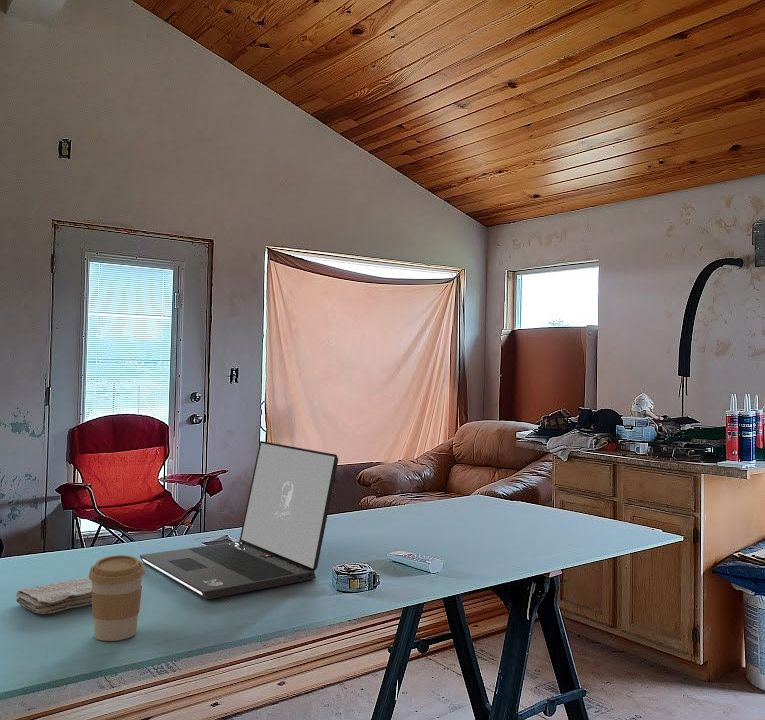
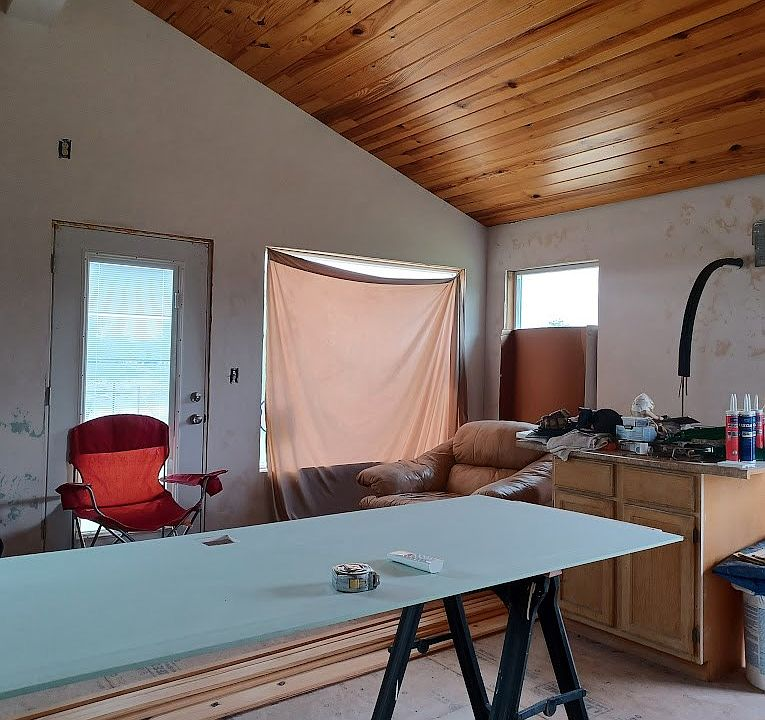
- laptop (245, 511)
- coffee cup (116, 596)
- washcloth (70, 592)
